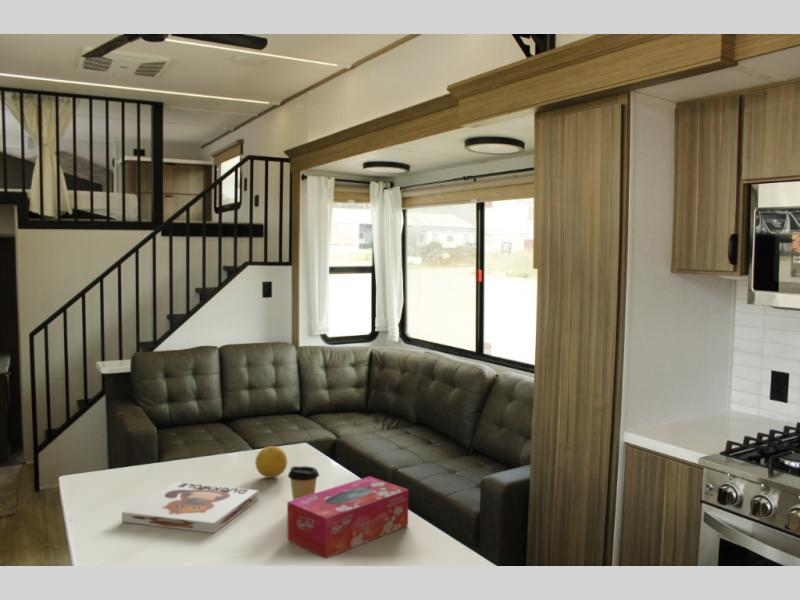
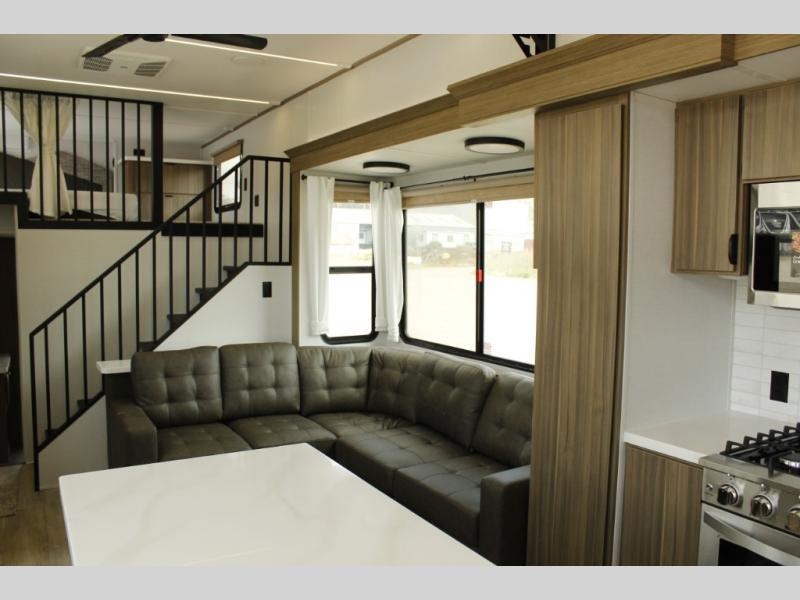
- tissue box (349, 513)
- board game (193, 505)
- coffee cup (303, 488)
- fruit (271, 461)
